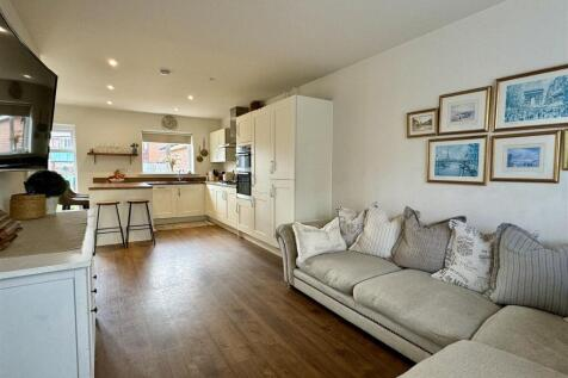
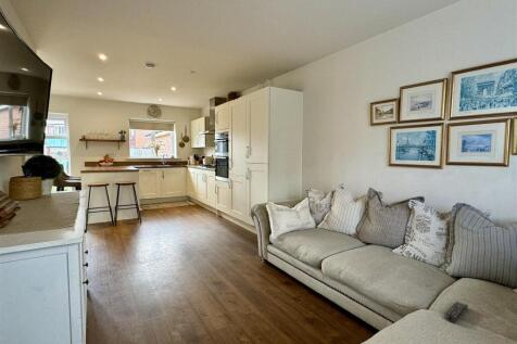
+ remote control (456, 310)
